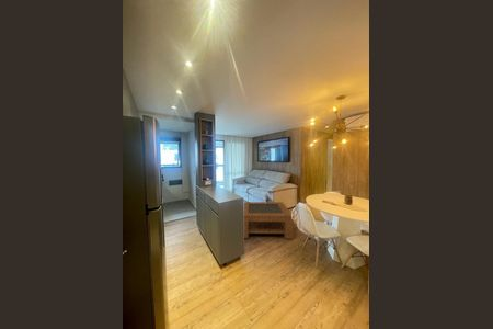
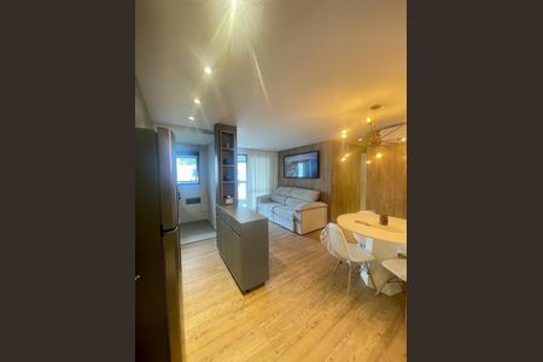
- coffee table (264, 217)
